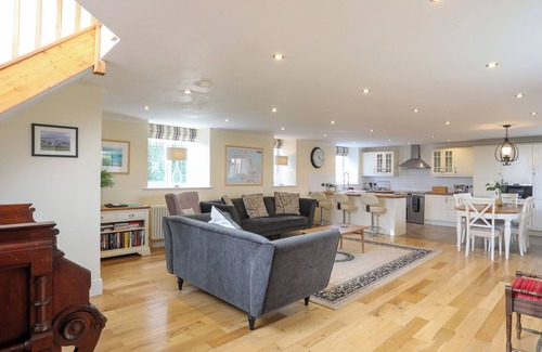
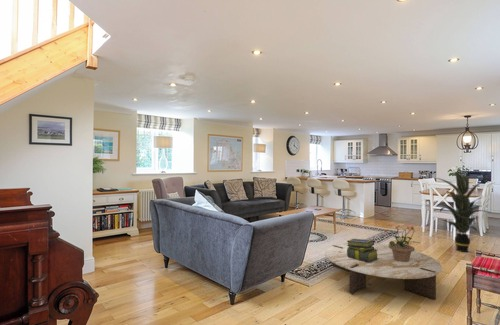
+ stack of books (361, 248)
+ coffee table (378, 267)
+ indoor plant (458, 210)
+ potted plant (403, 241)
